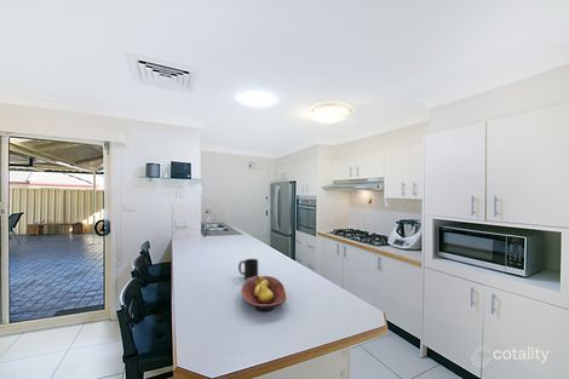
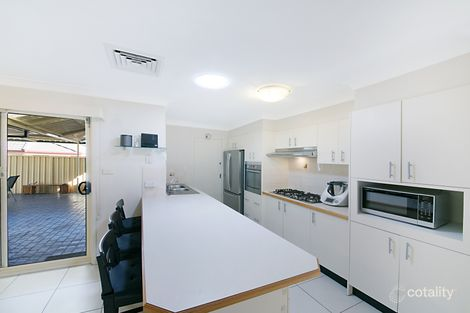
- mug (248, 269)
- fruit bowl (263, 289)
